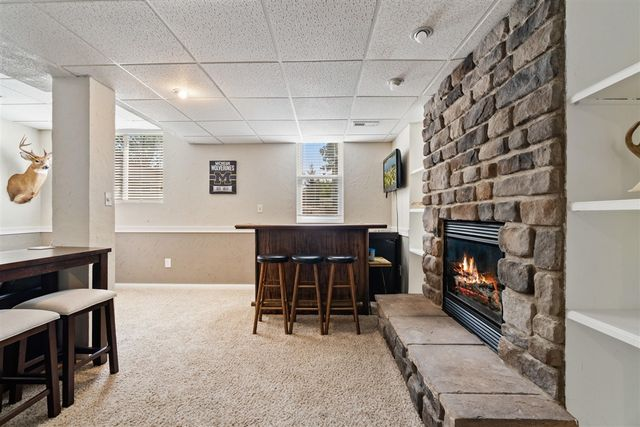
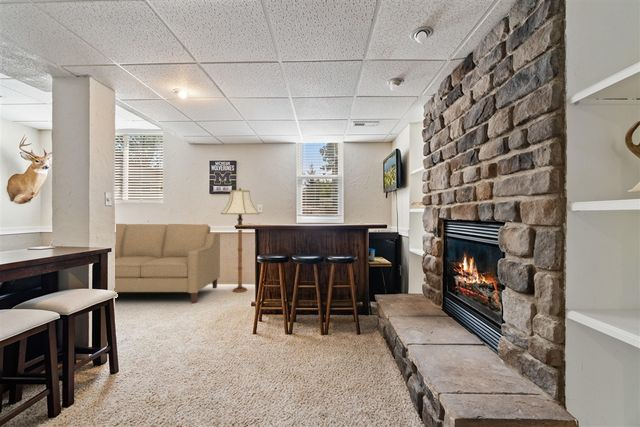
+ sofa (137, 259)
+ floor lamp (239, 238)
